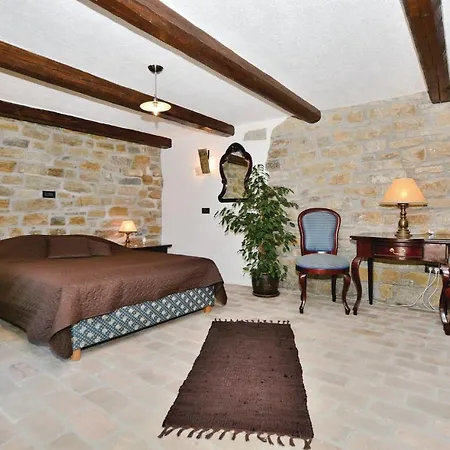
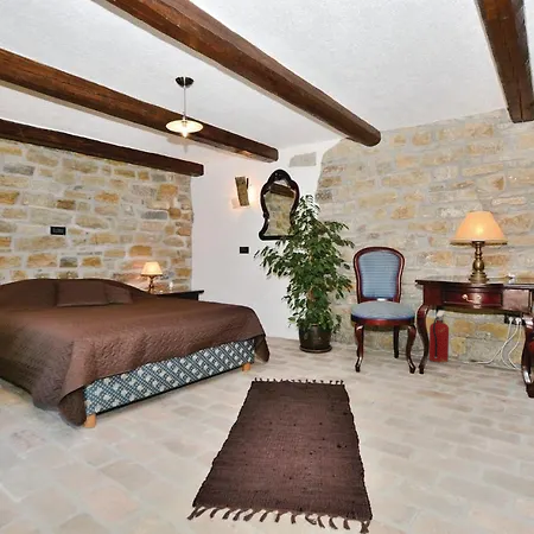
+ fire extinguisher (438, 336)
